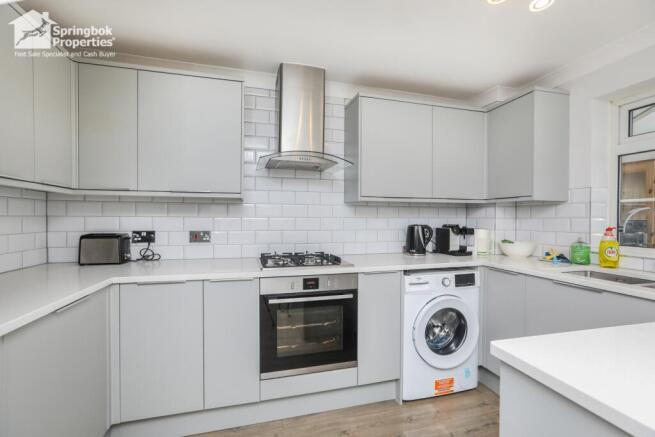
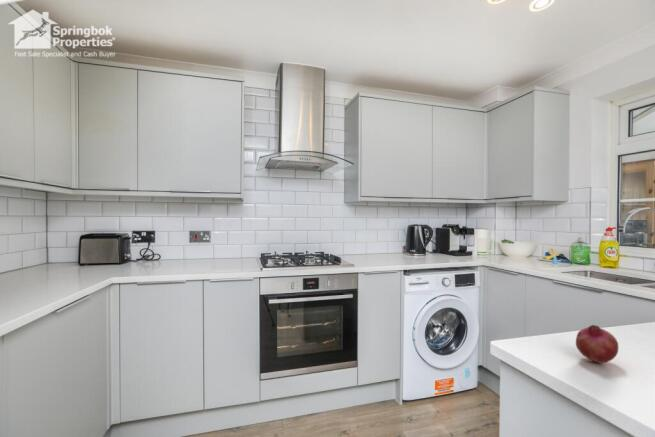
+ fruit (596, 341)
